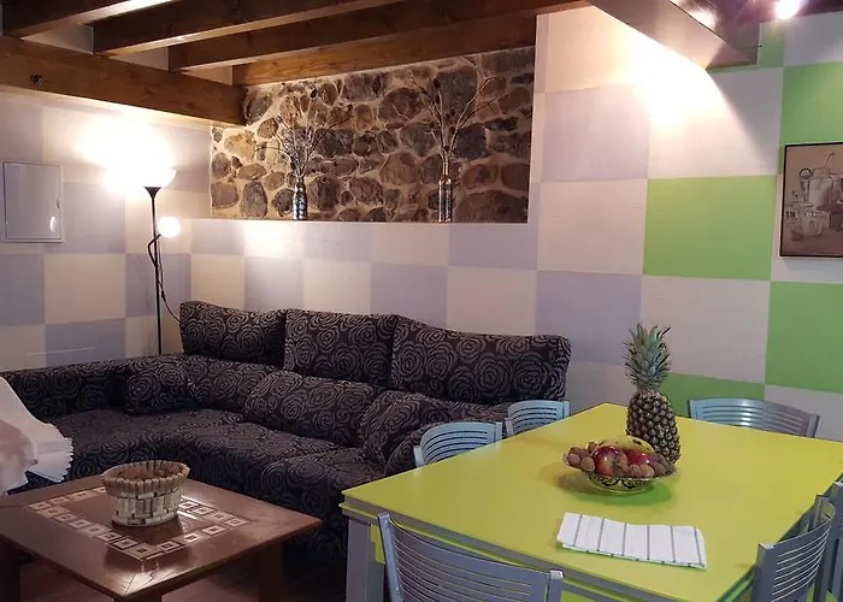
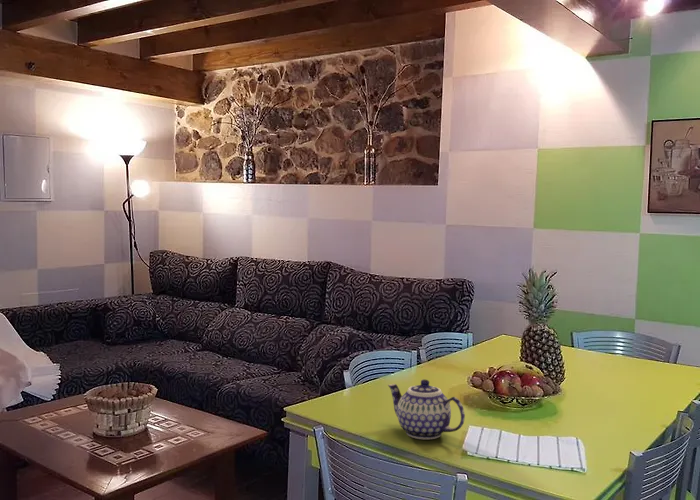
+ teapot (424, 406)
